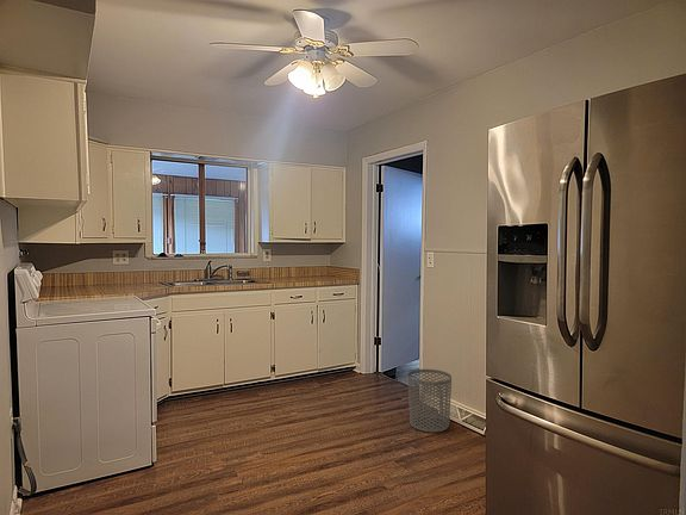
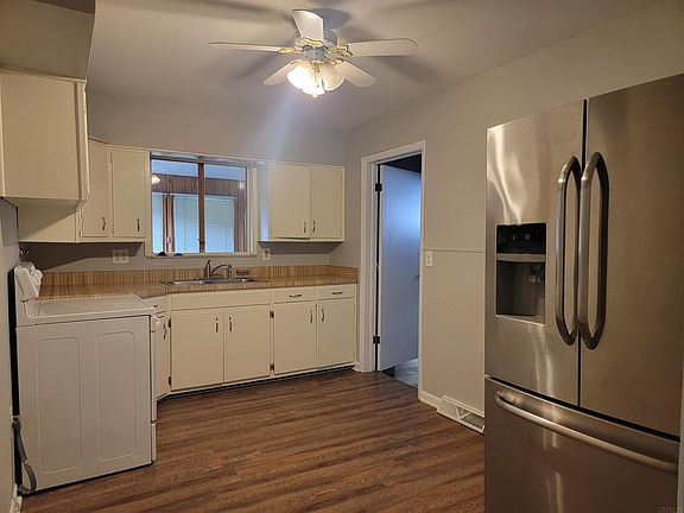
- waste bin (430, 399)
